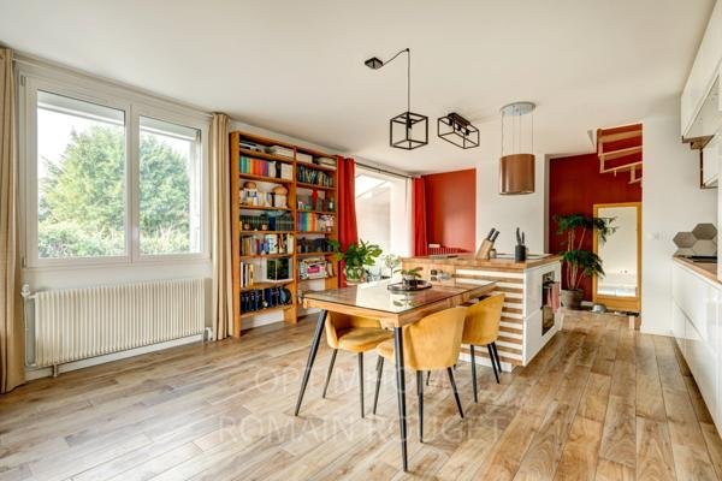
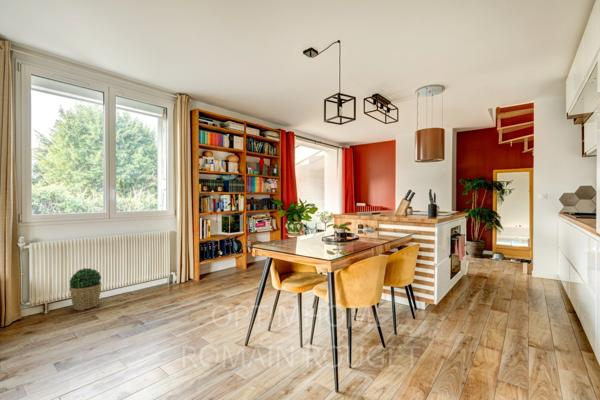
+ potted plant (85, 287)
